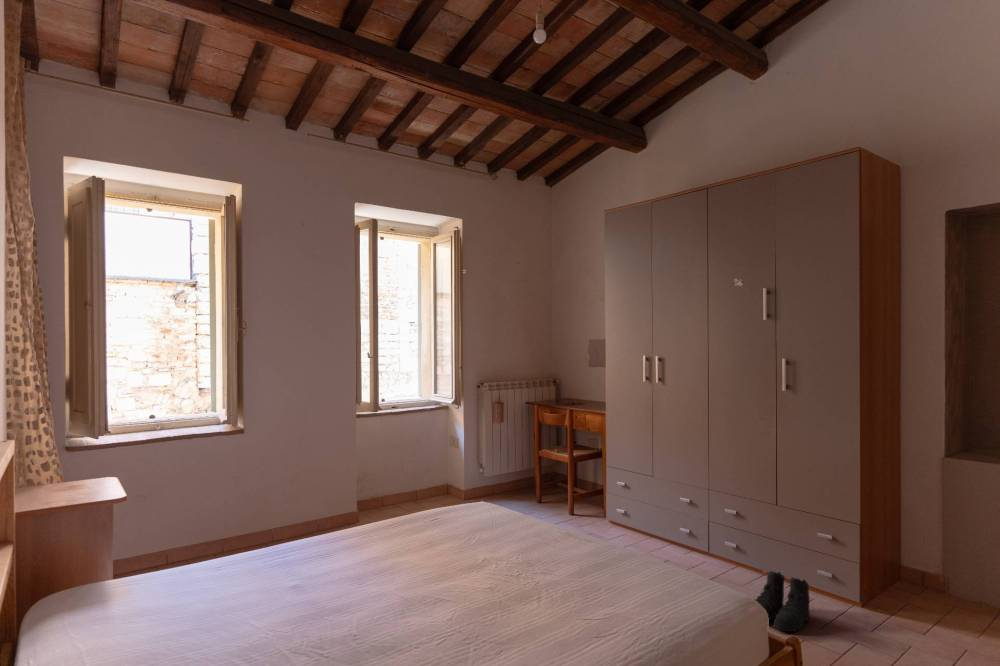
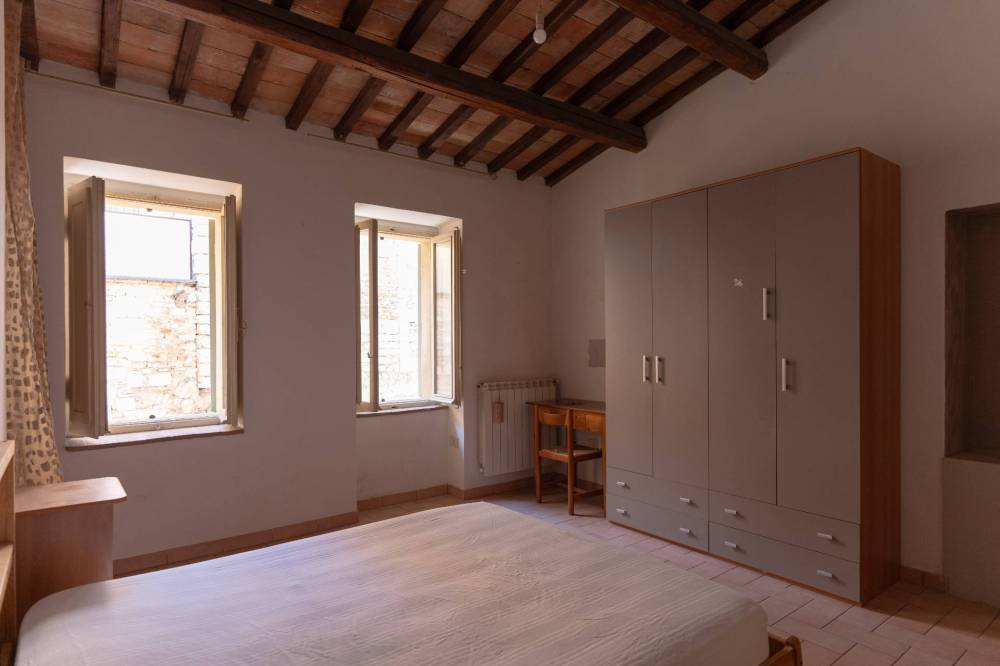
- boots (780, 597)
